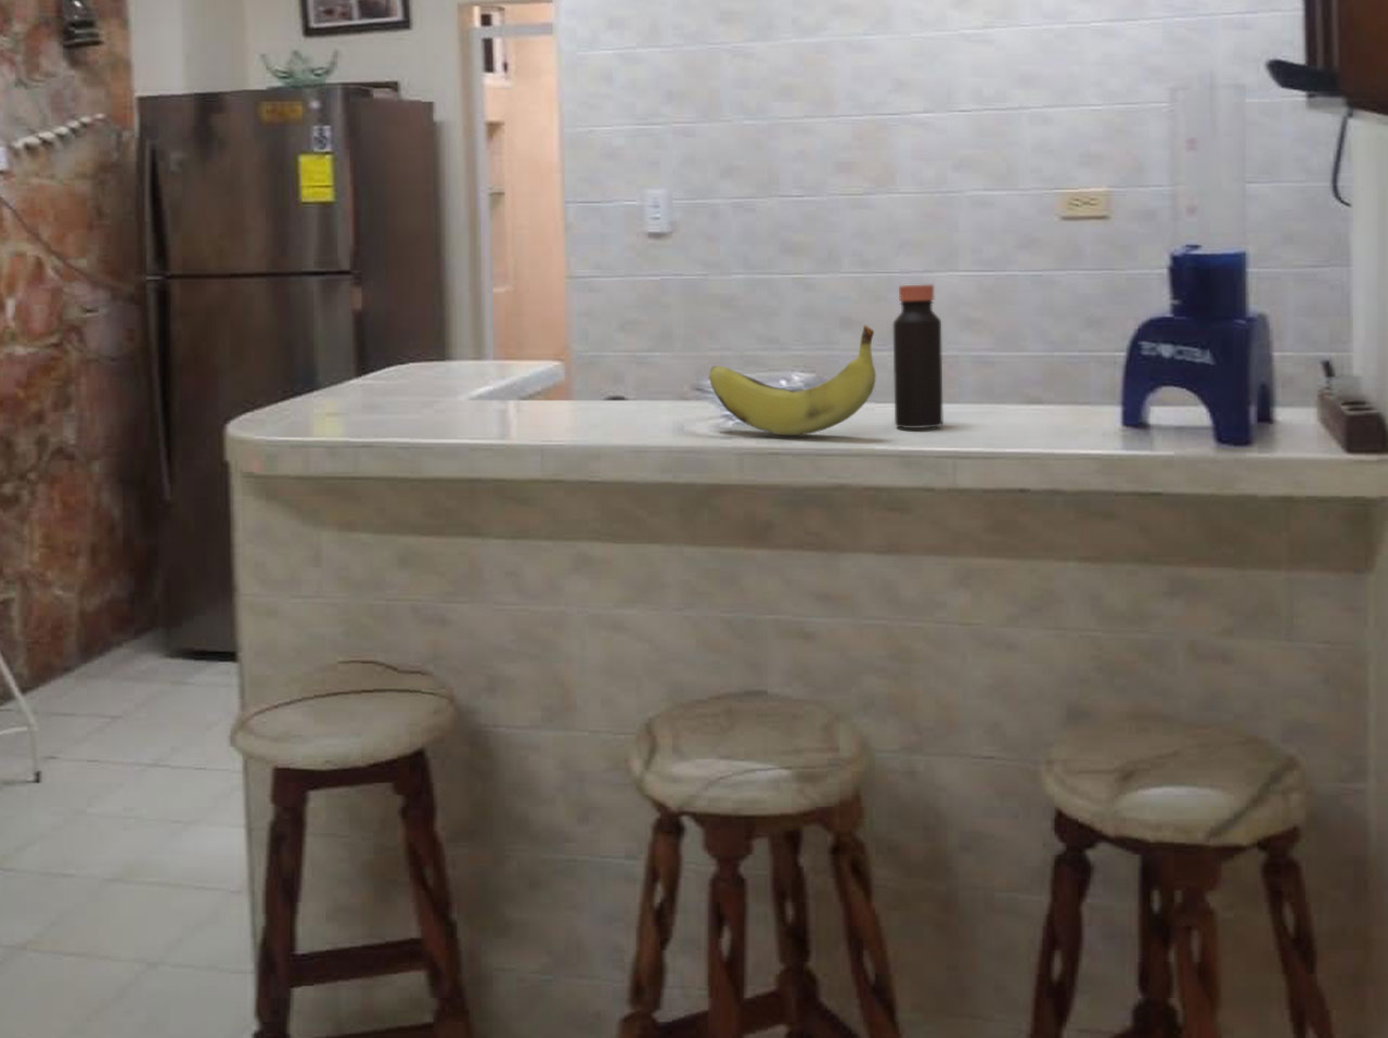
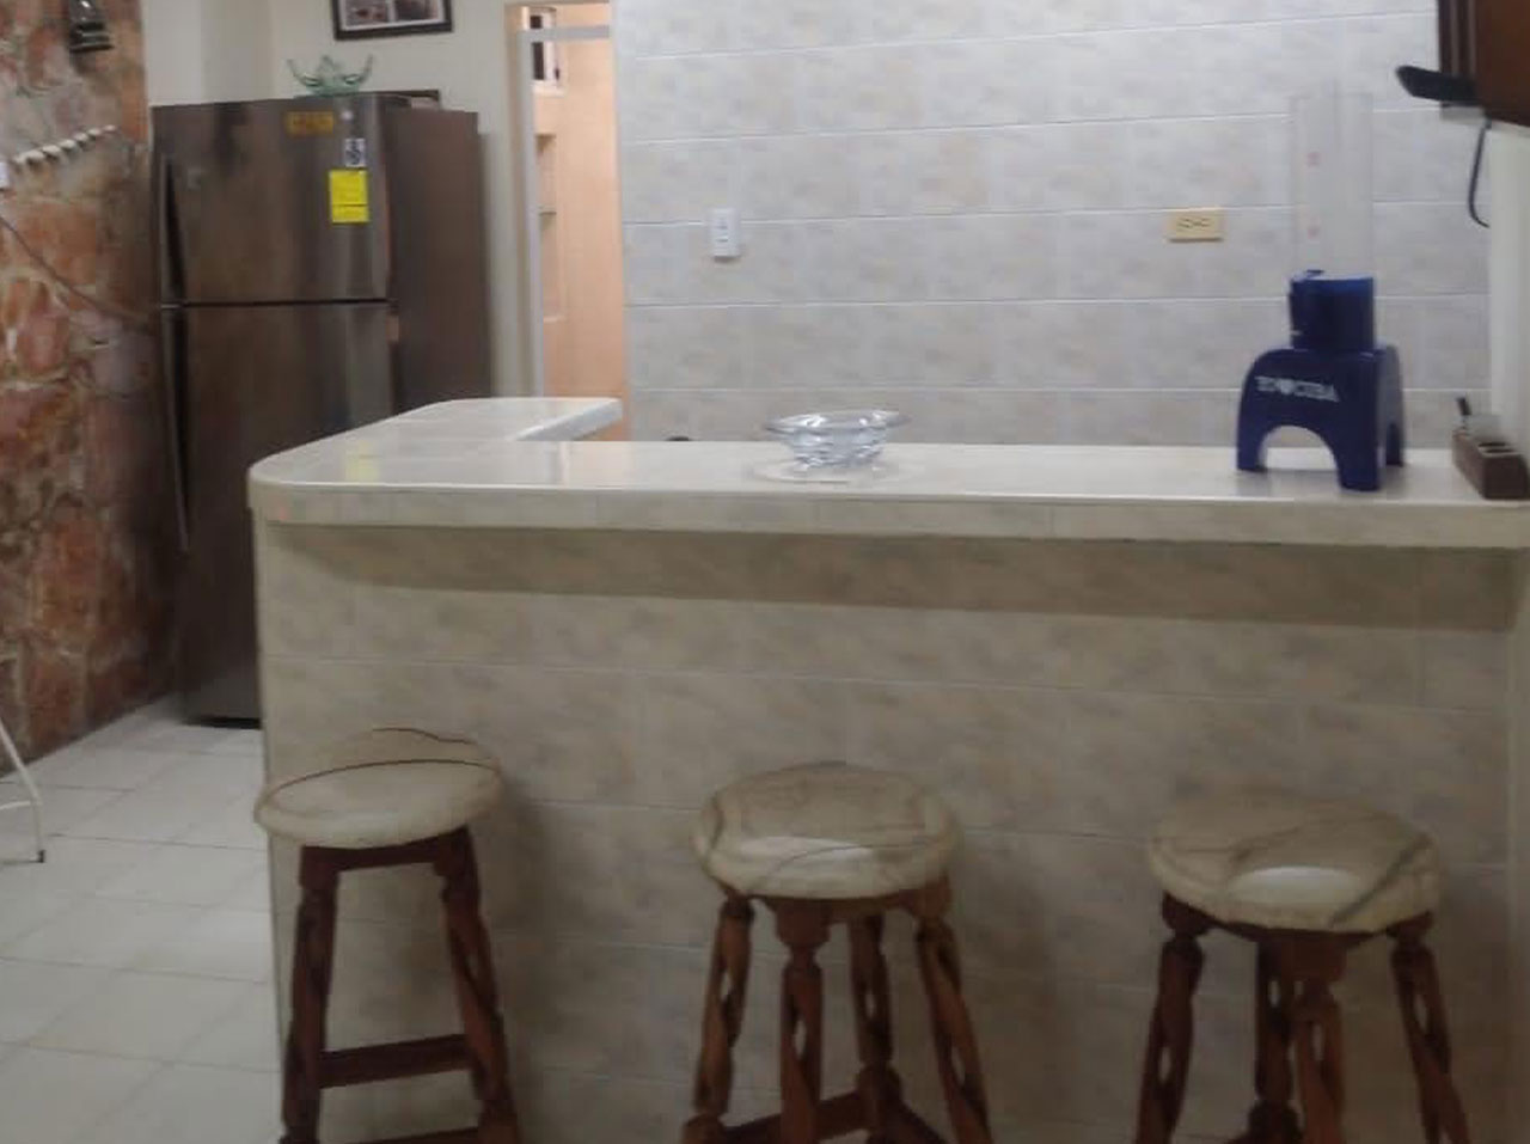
- bottle (917, 355)
- banana (790, 389)
